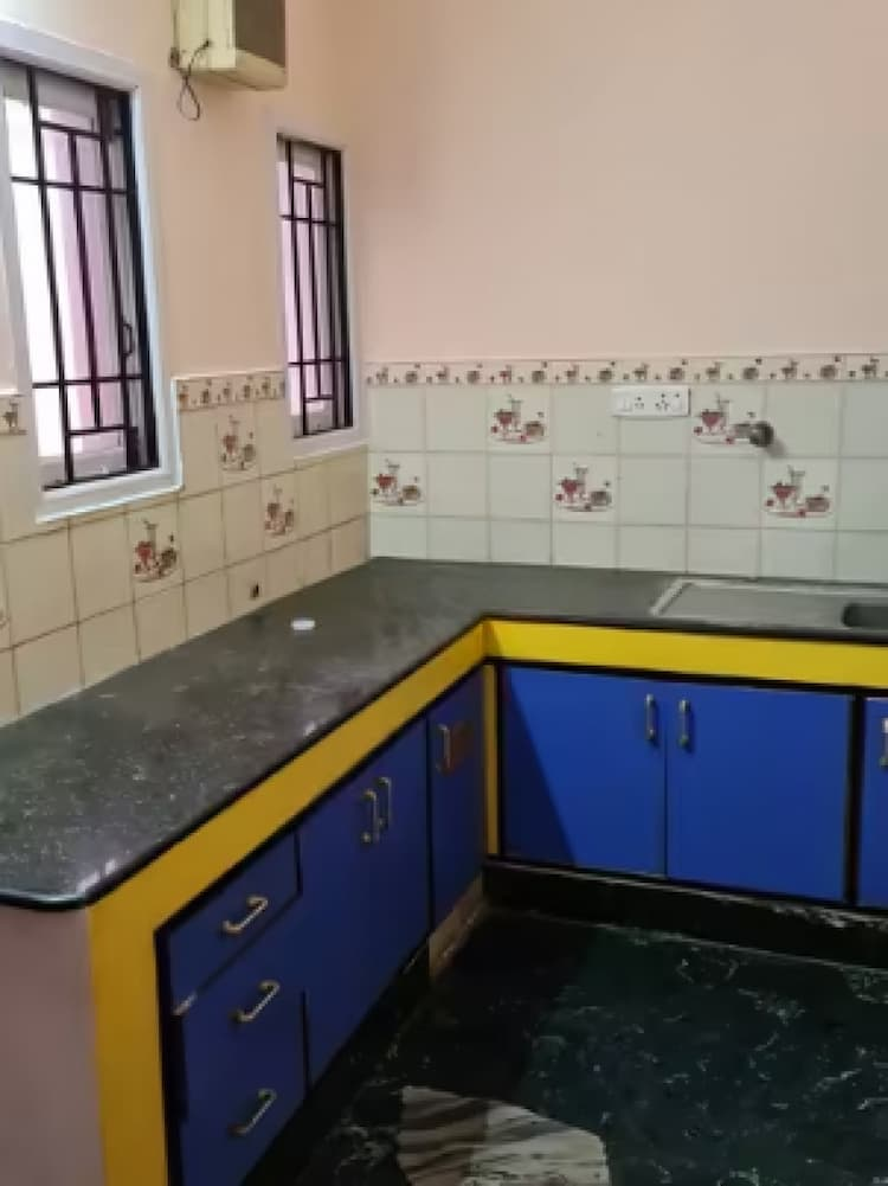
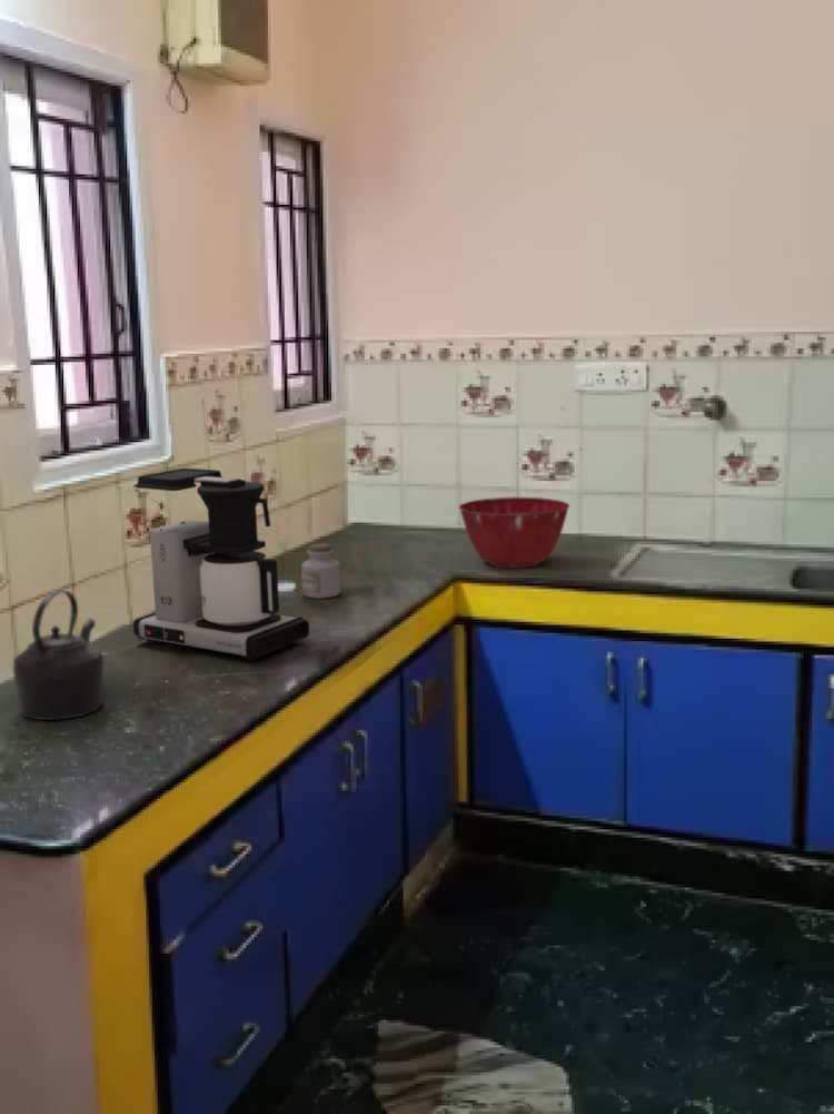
+ coffee maker (217, 561)
+ jar (320, 569)
+ kettle (66, 644)
+ mixing bowl (514, 533)
